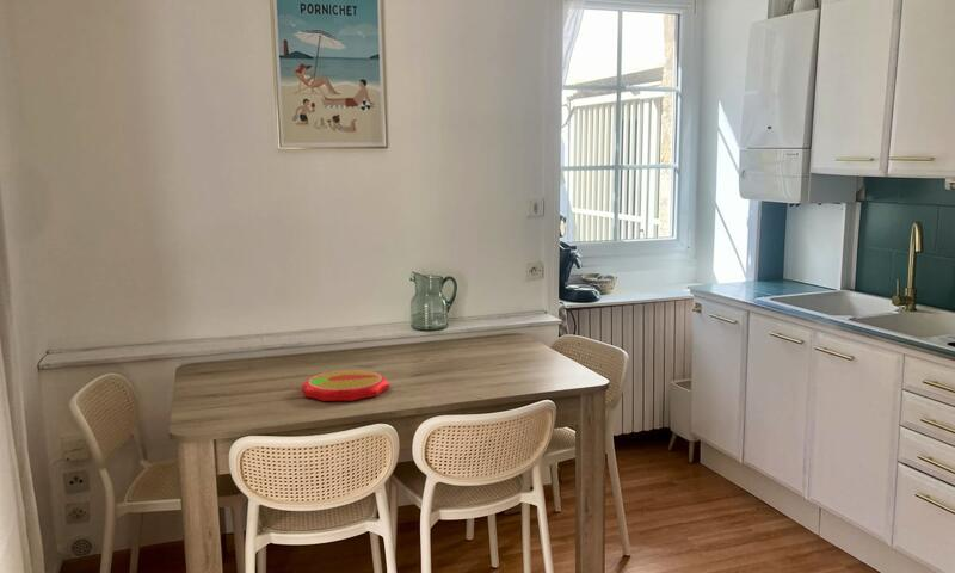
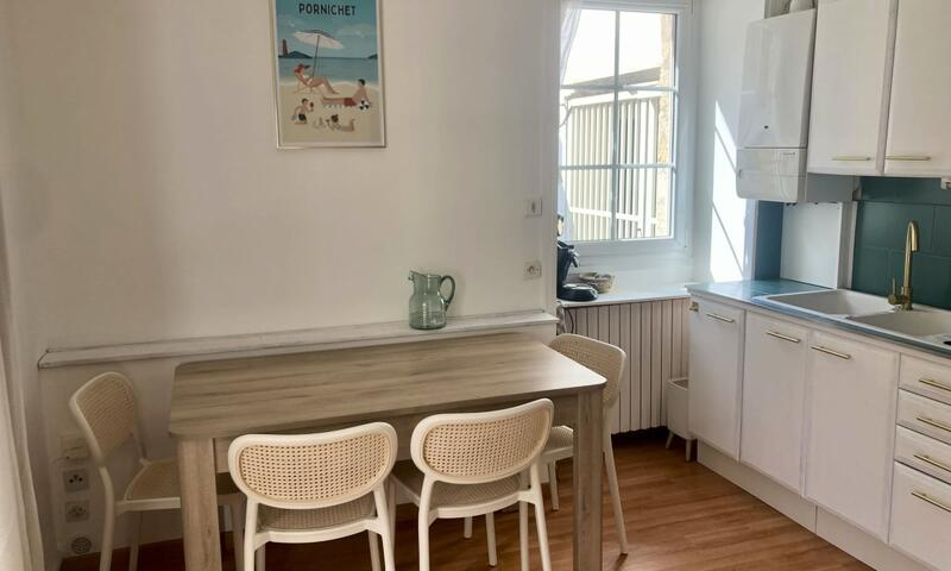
- plate (345, 382)
